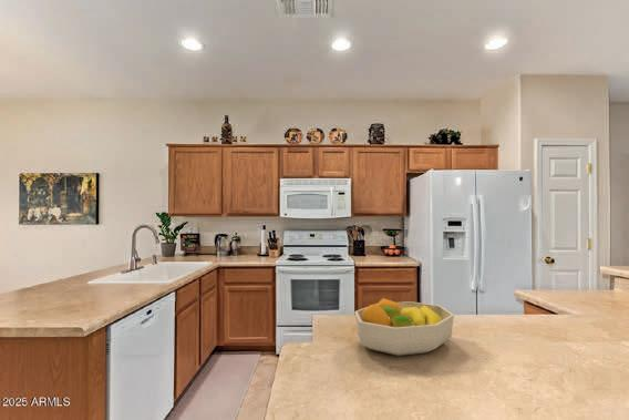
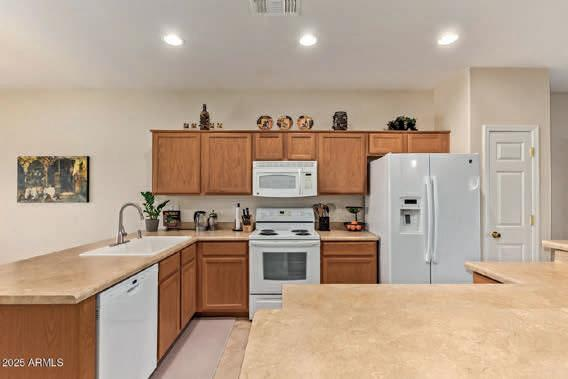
- fruit bowl (403, 320)
